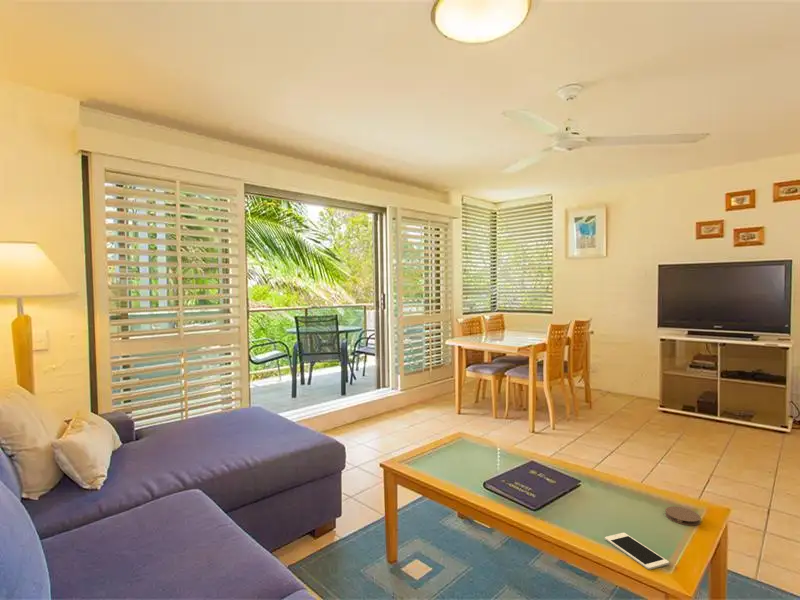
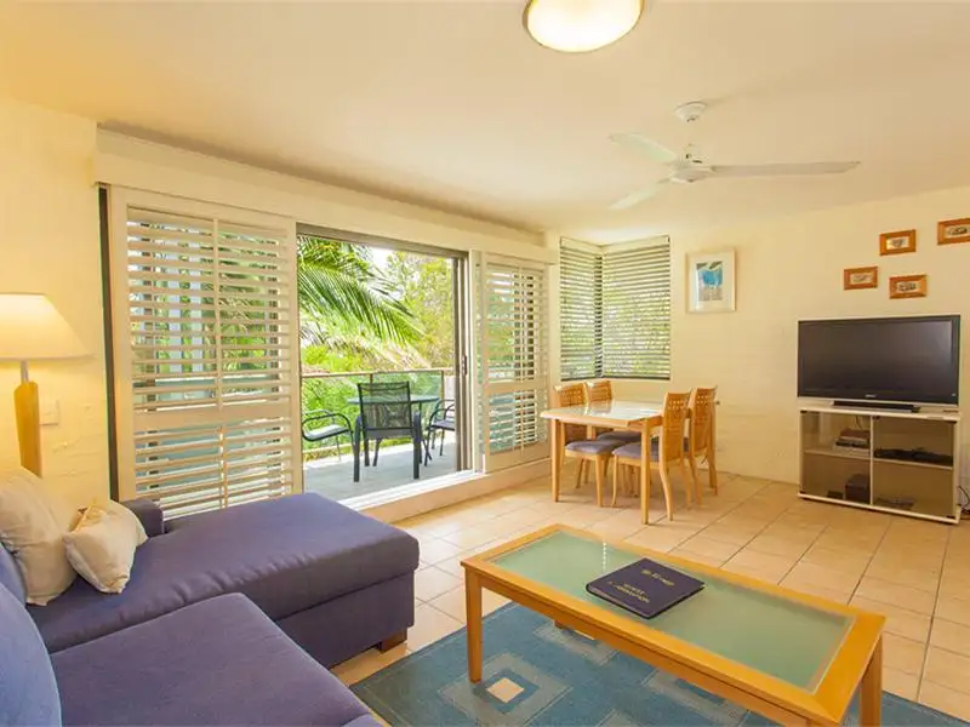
- cell phone (635, 549)
- coaster (682, 515)
